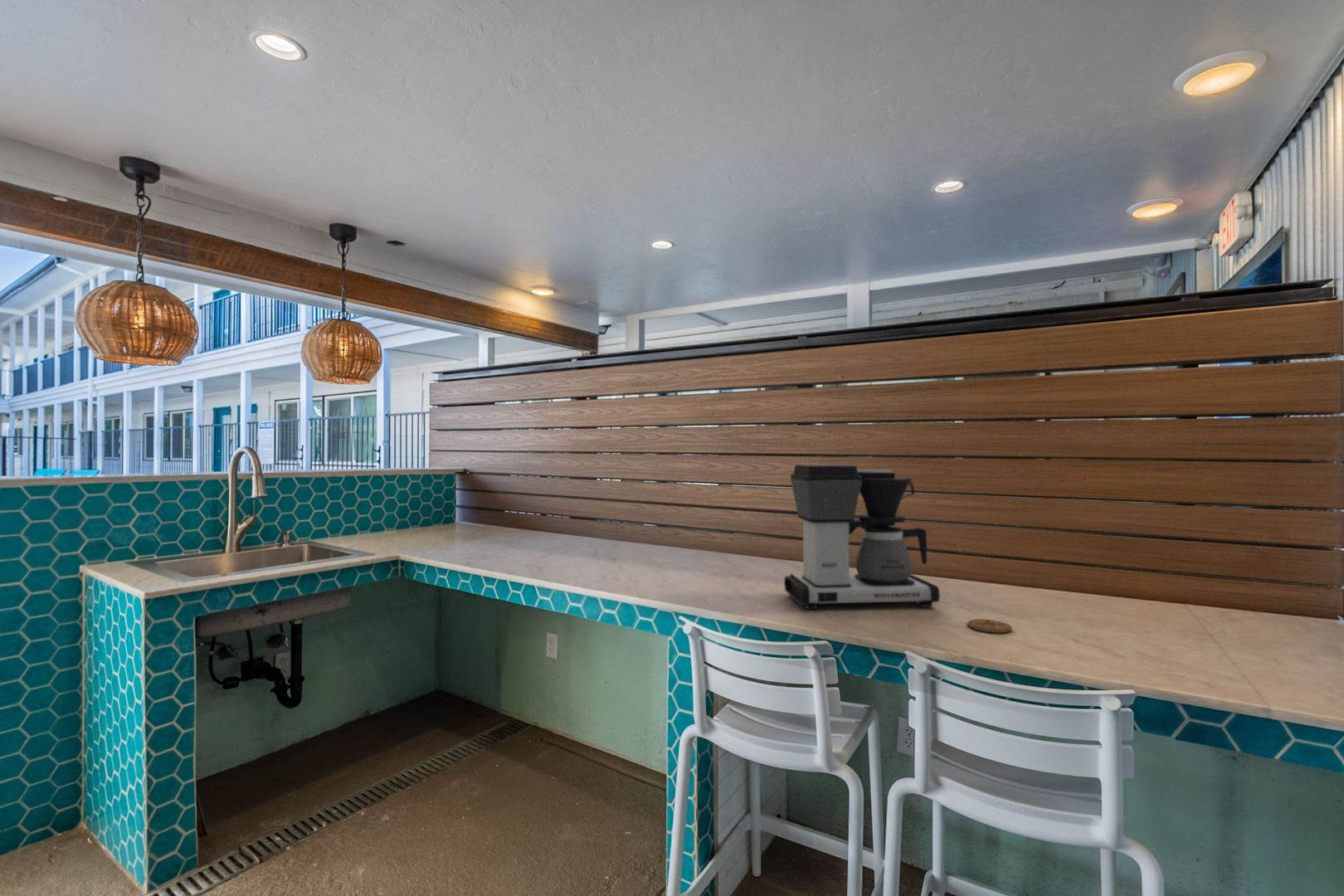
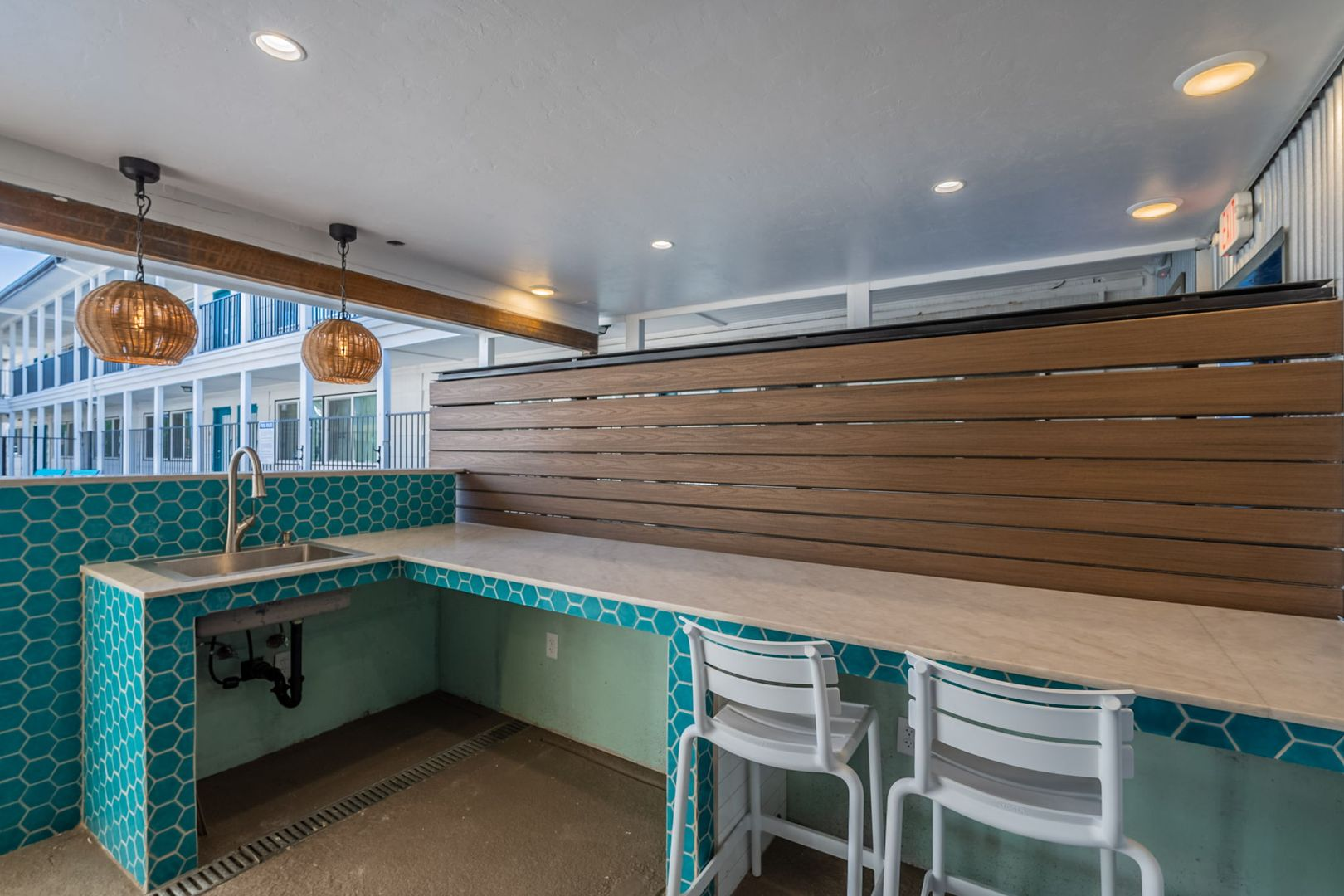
- coffee maker (861, 528)
- coaster (989, 626)
